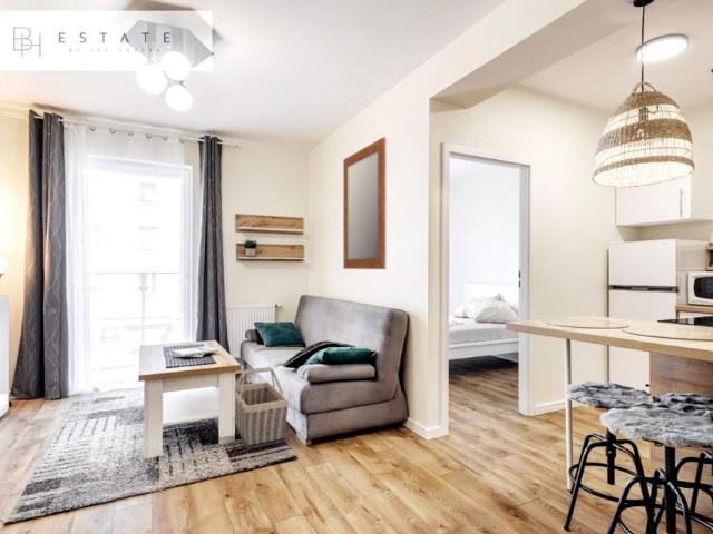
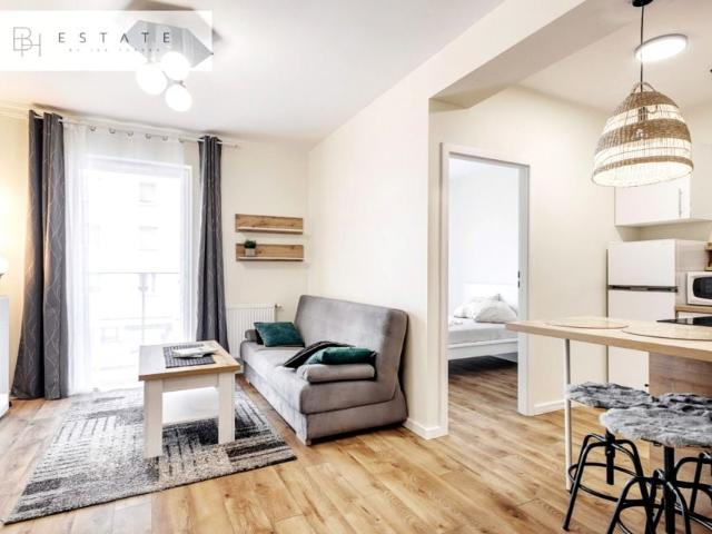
- basket (257, 400)
- mirror (362, 209)
